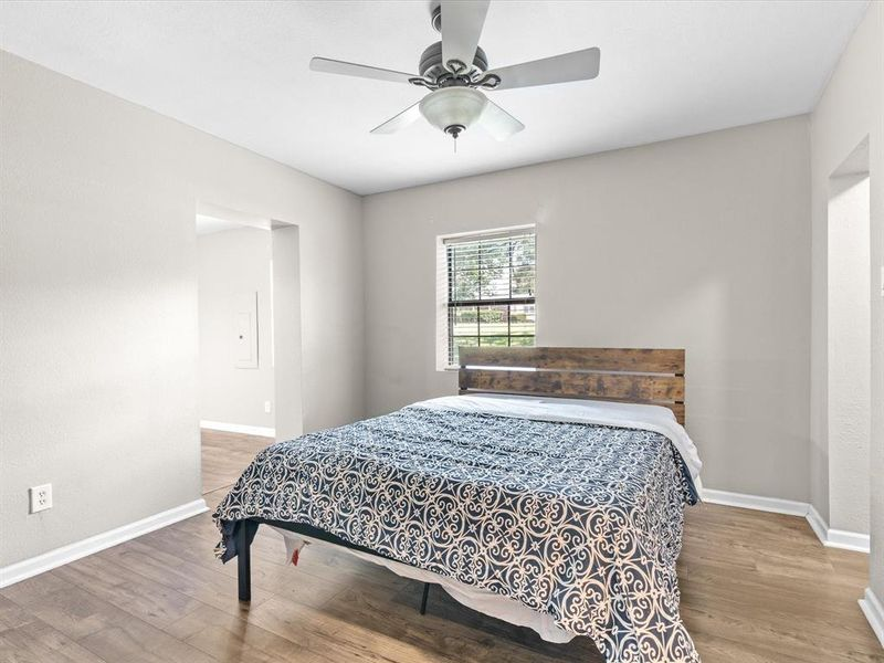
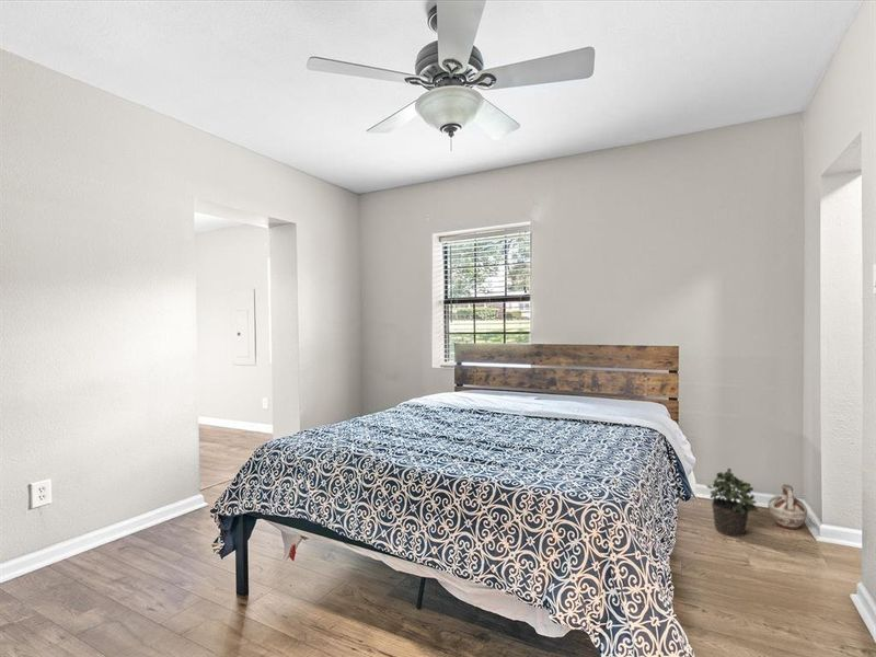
+ potted plant (730, 499)
+ ceramic jug (787, 505)
